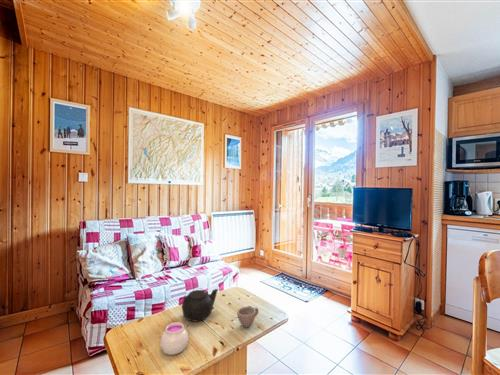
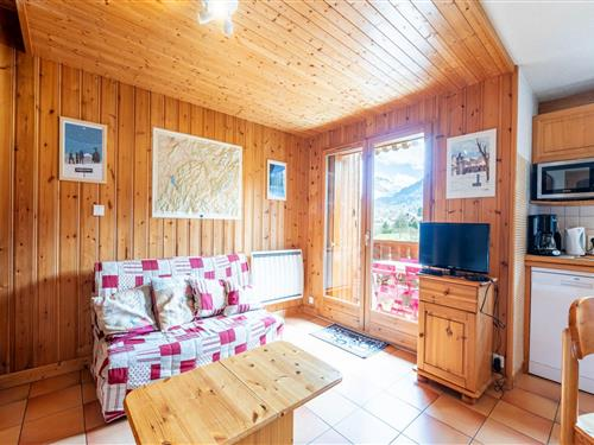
- cup (248, 316)
- teapot (200, 304)
- jar (174, 337)
